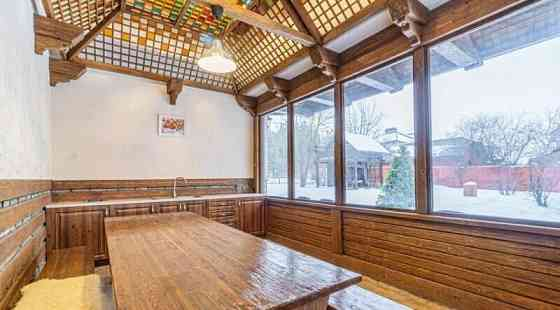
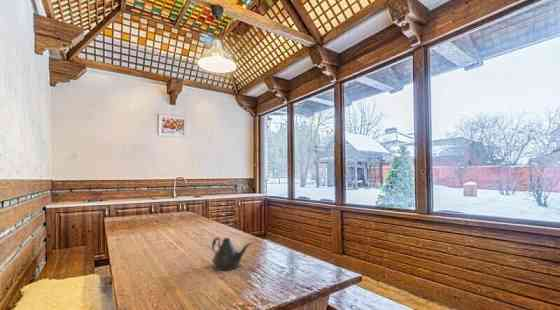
+ teapot (231, 252)
